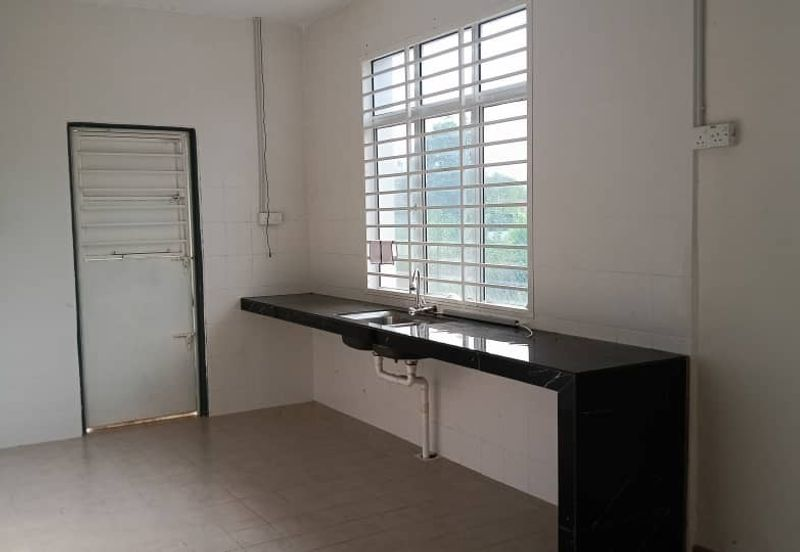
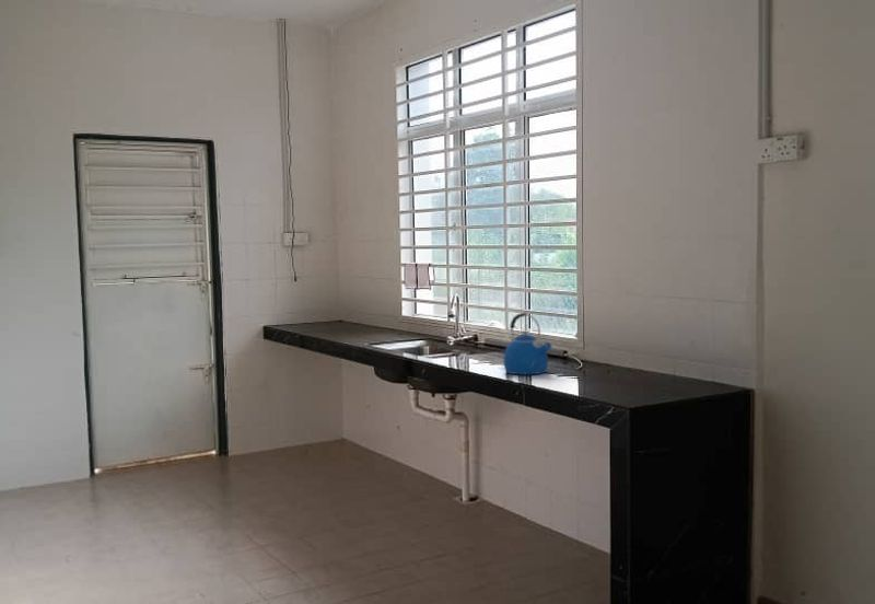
+ kettle (529, 342)
